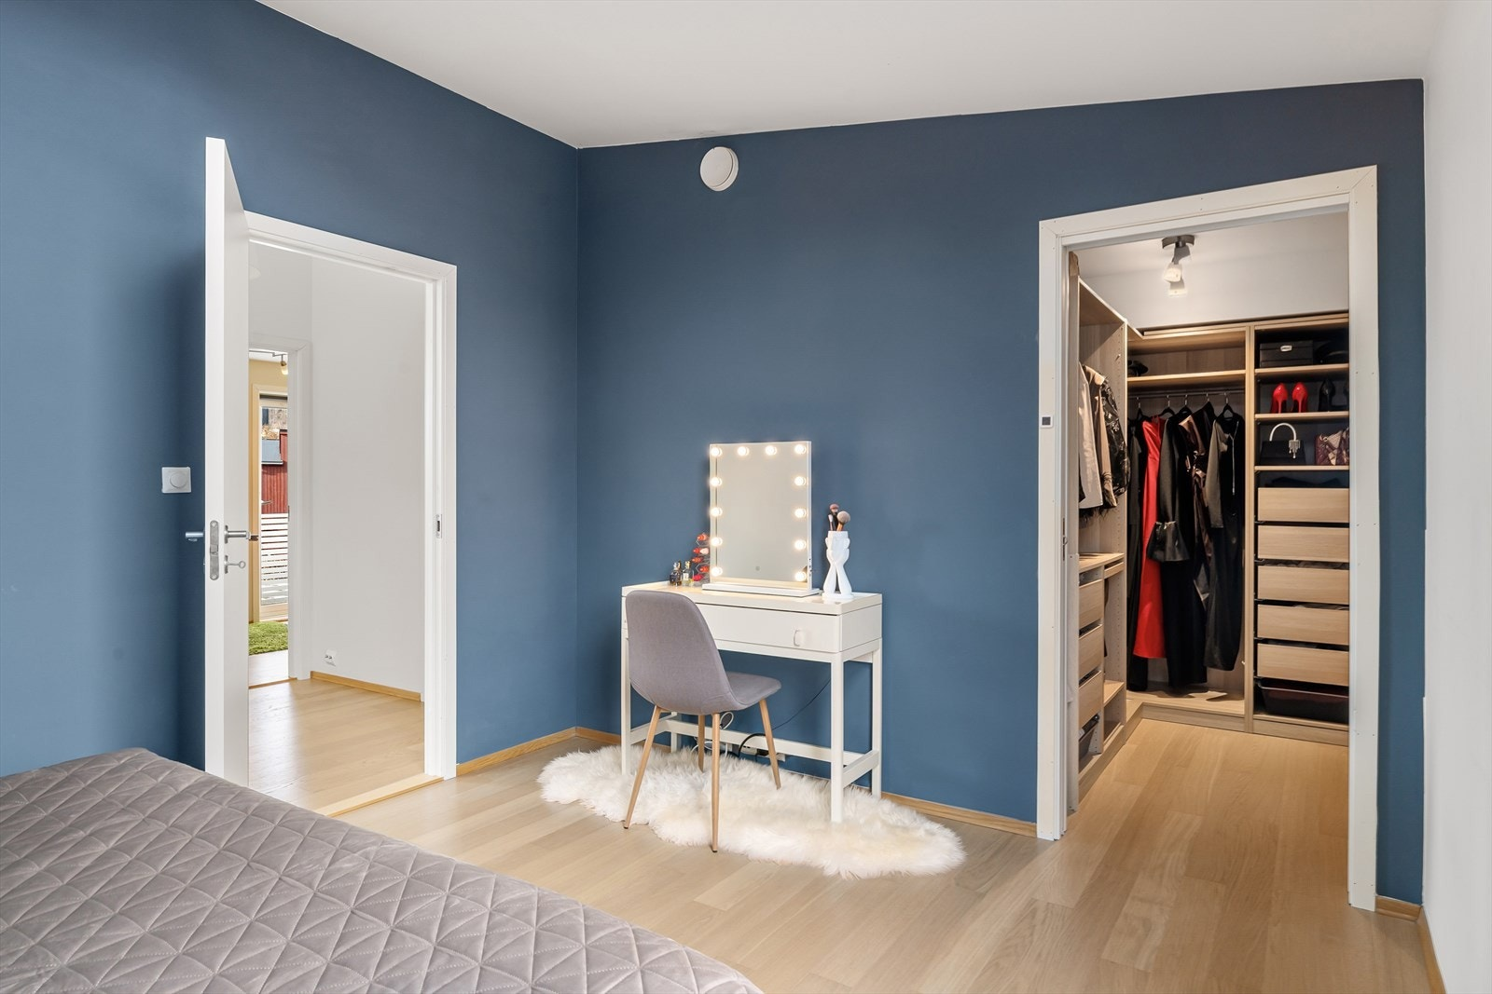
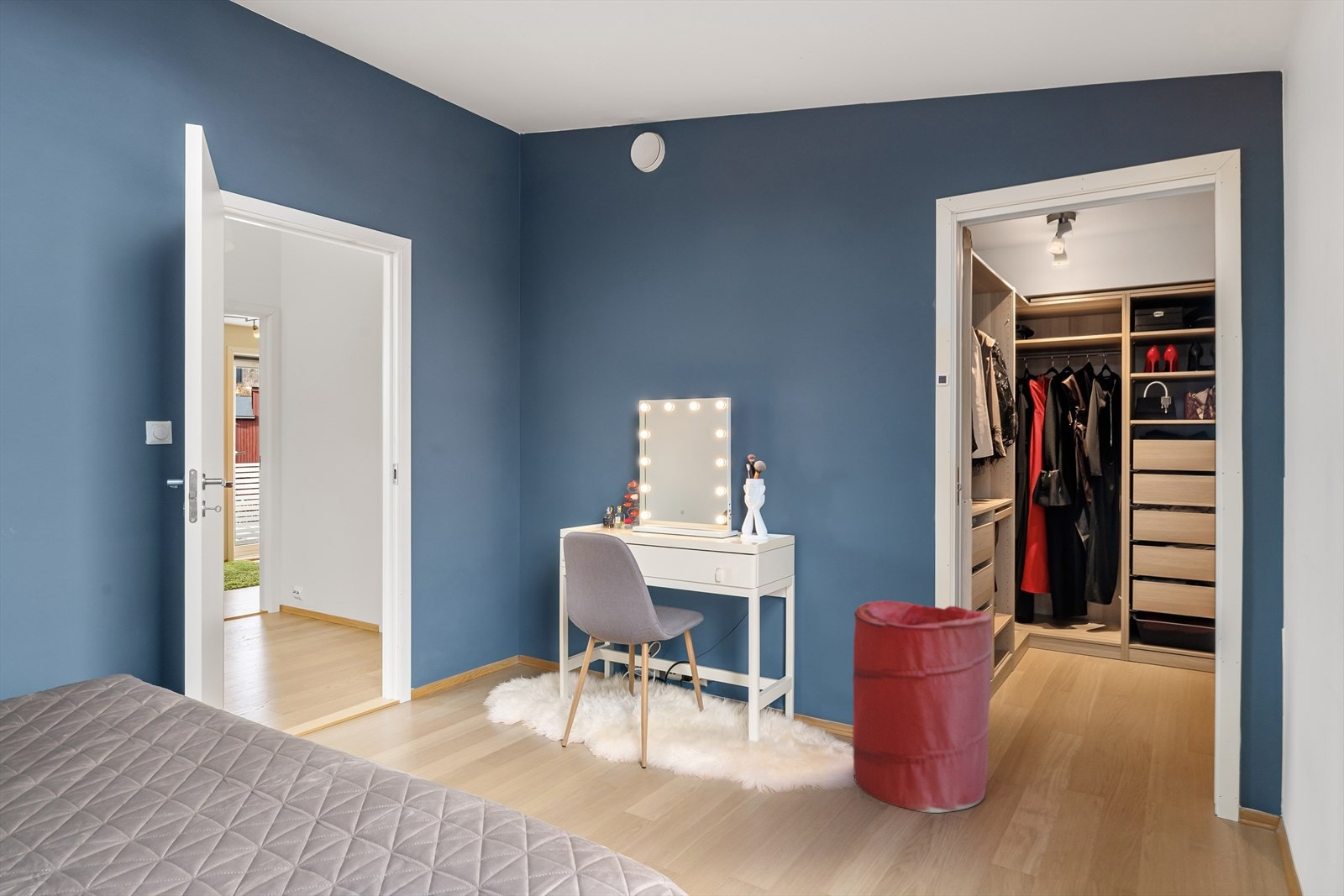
+ laundry hamper (921, 694)
